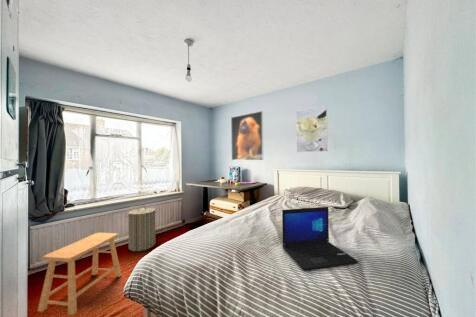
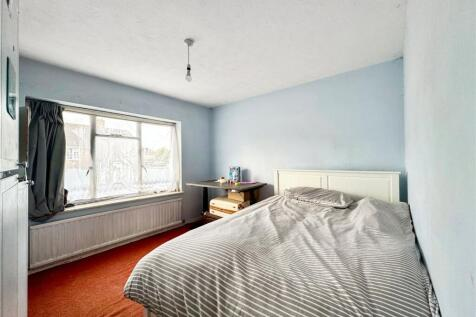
- stool (87, 269)
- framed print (311, 130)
- laptop (317, 234)
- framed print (246, 137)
- laundry hamper (142, 225)
